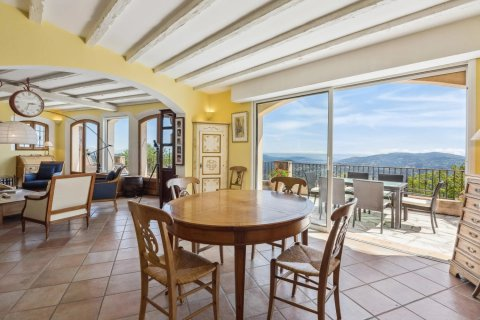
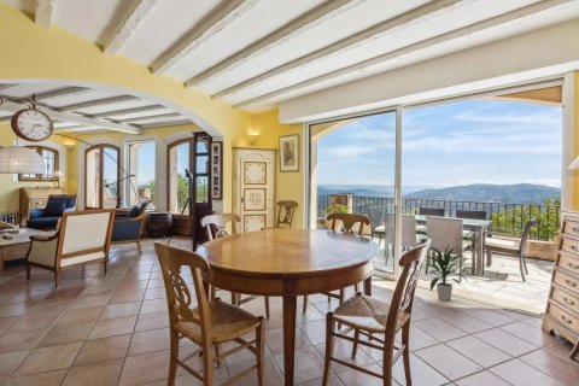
+ indoor plant (443, 270)
